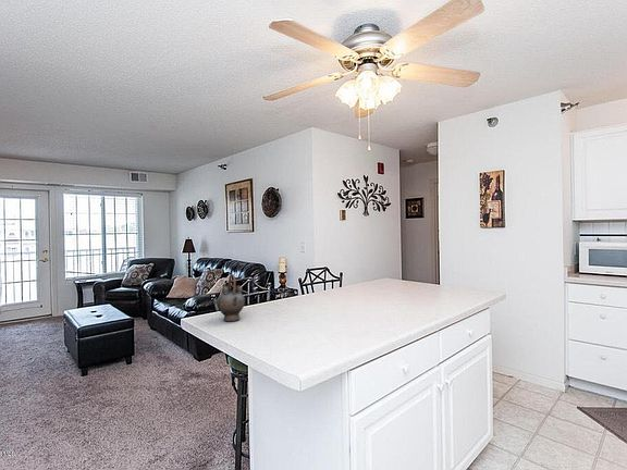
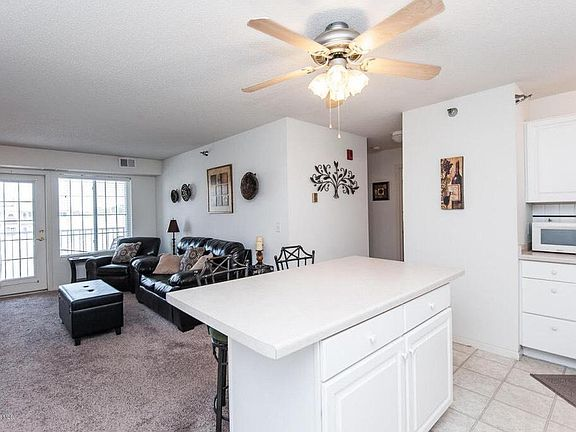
- teapot (232, 297)
